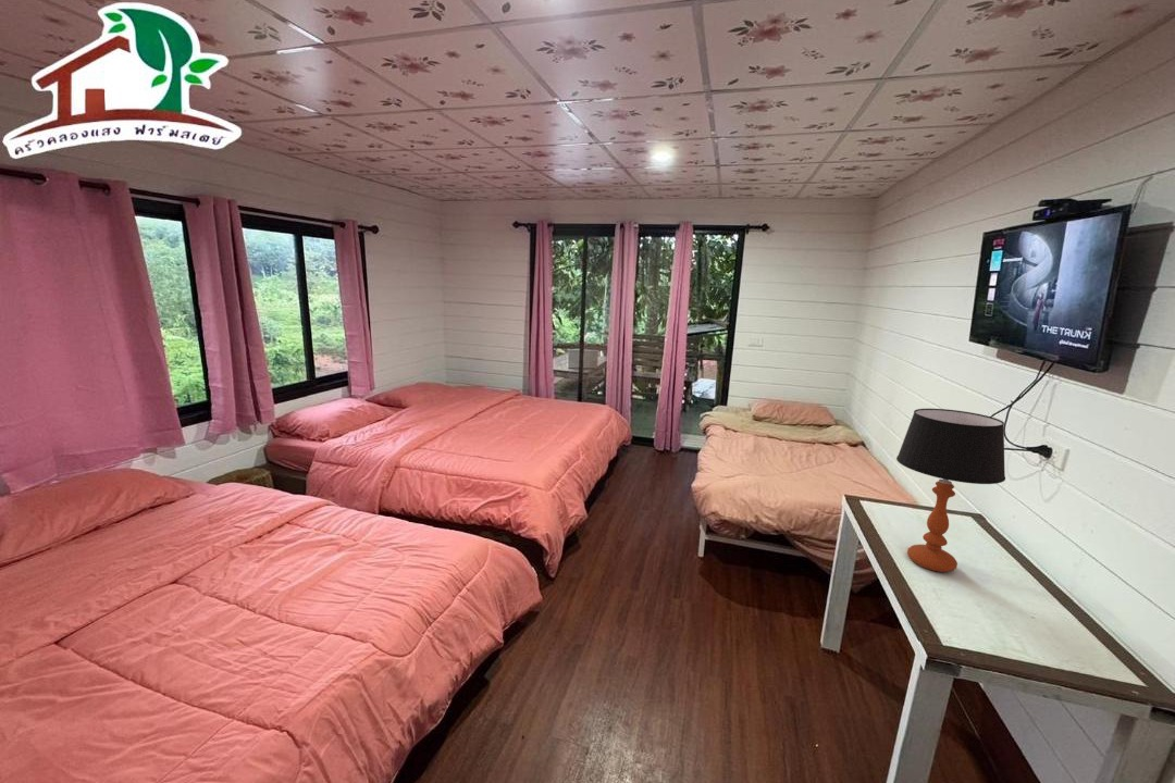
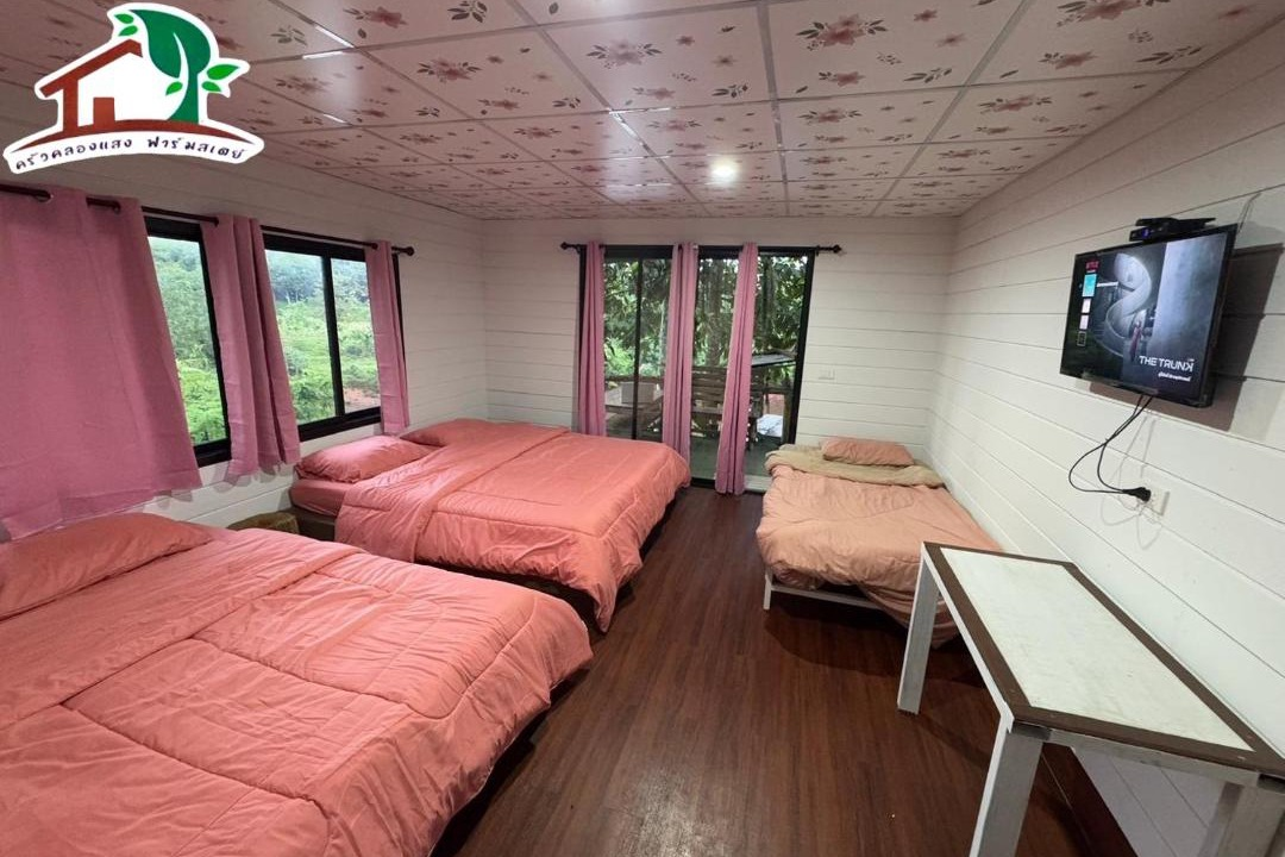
- table lamp (943, 492)
